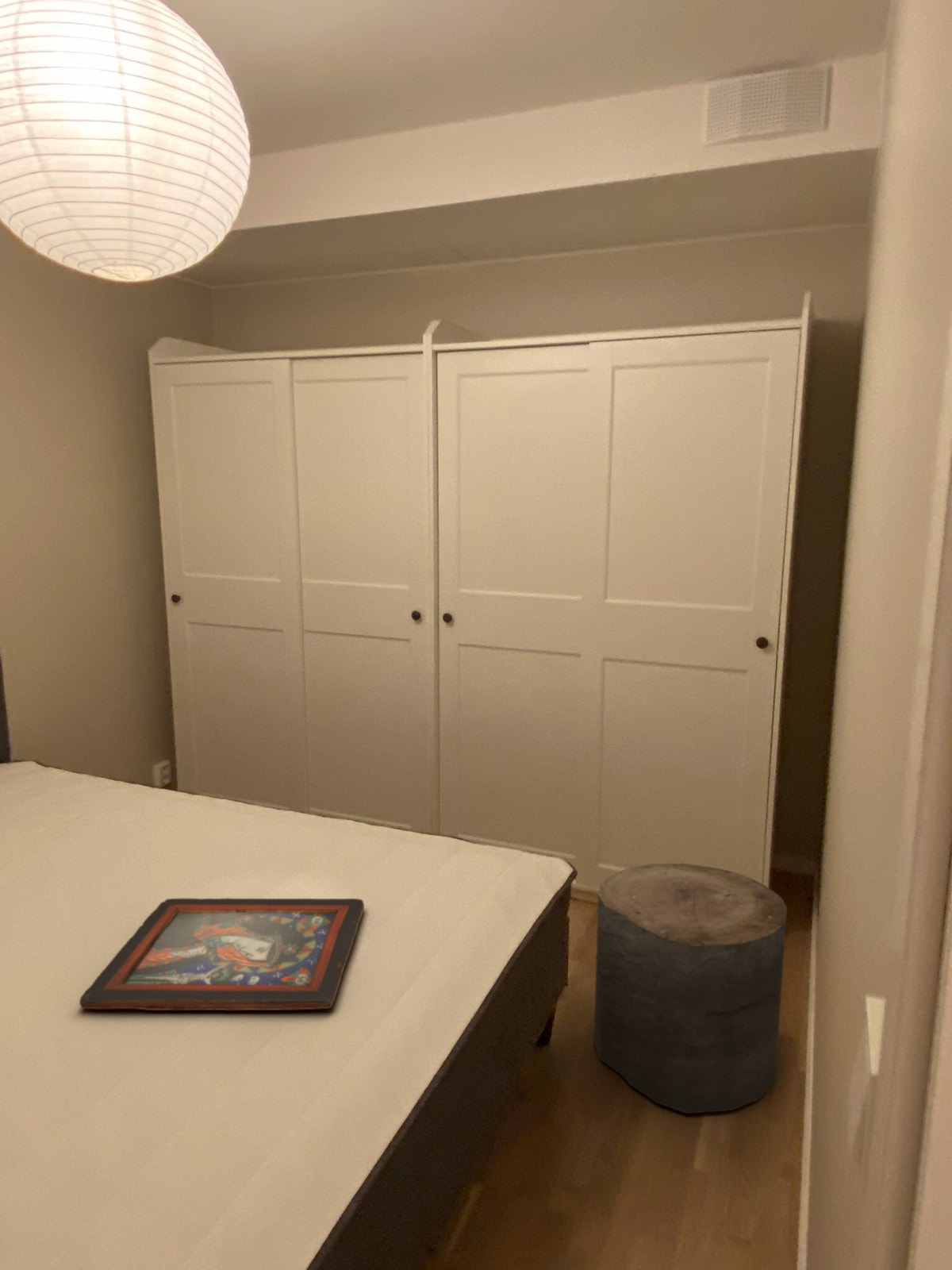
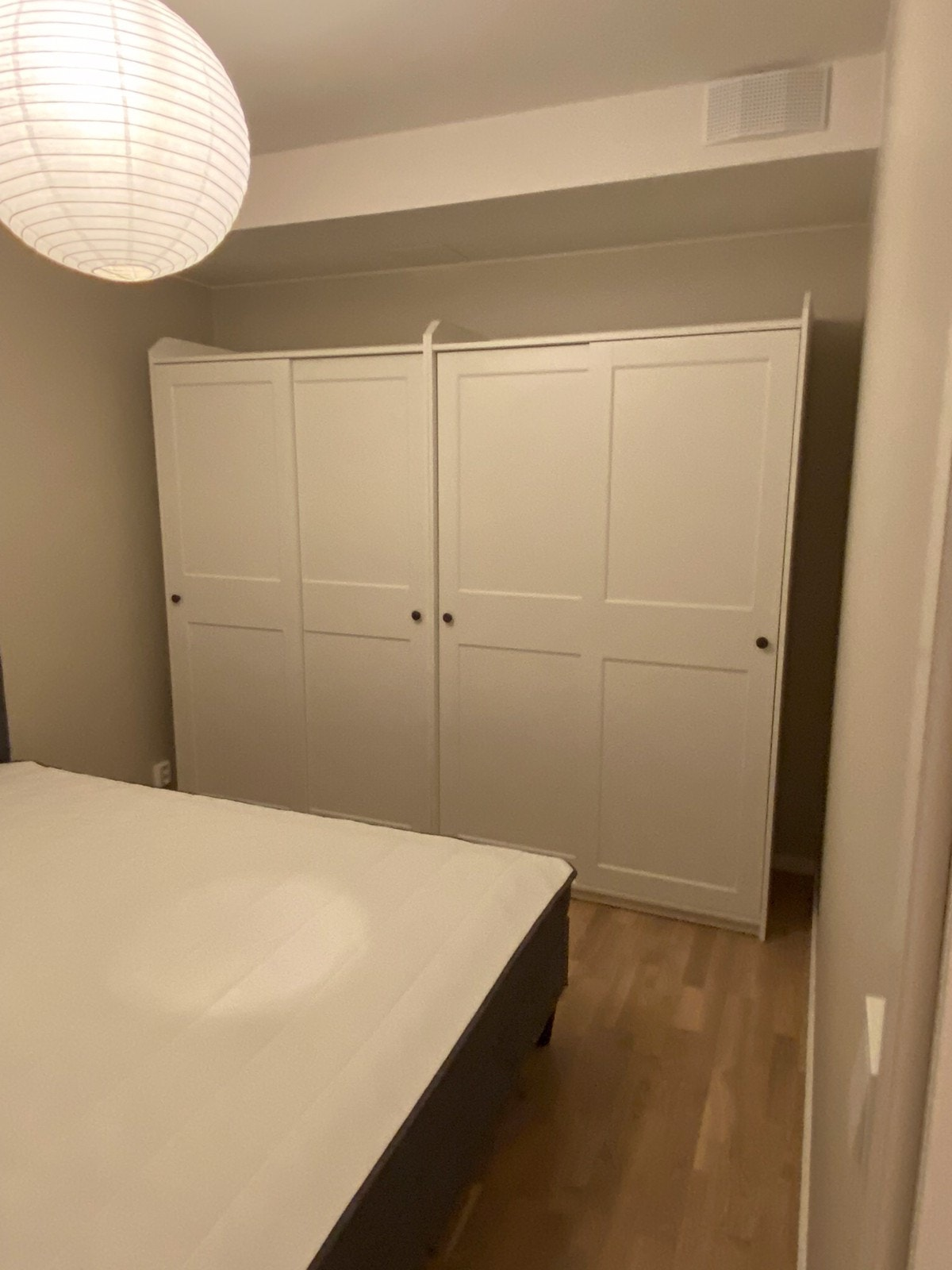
- decorative tray (238, 949)
- stool (689, 976)
